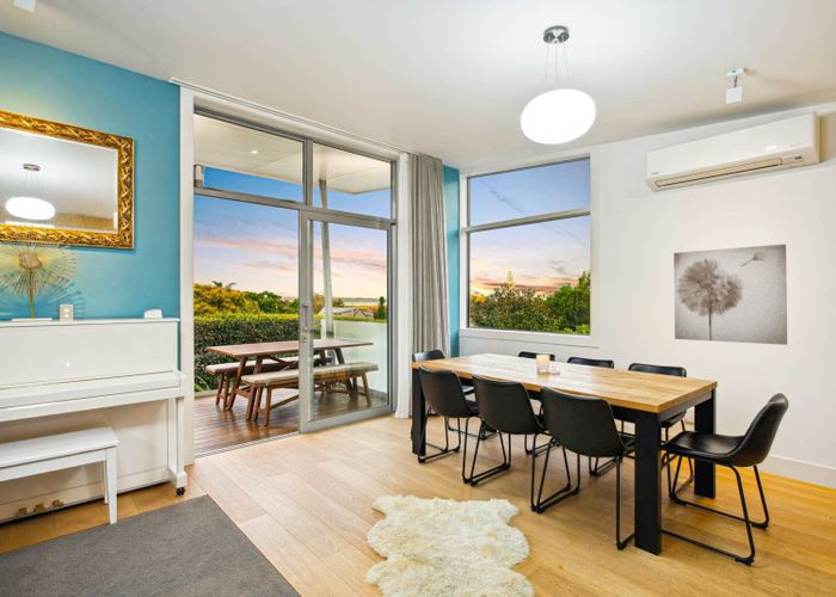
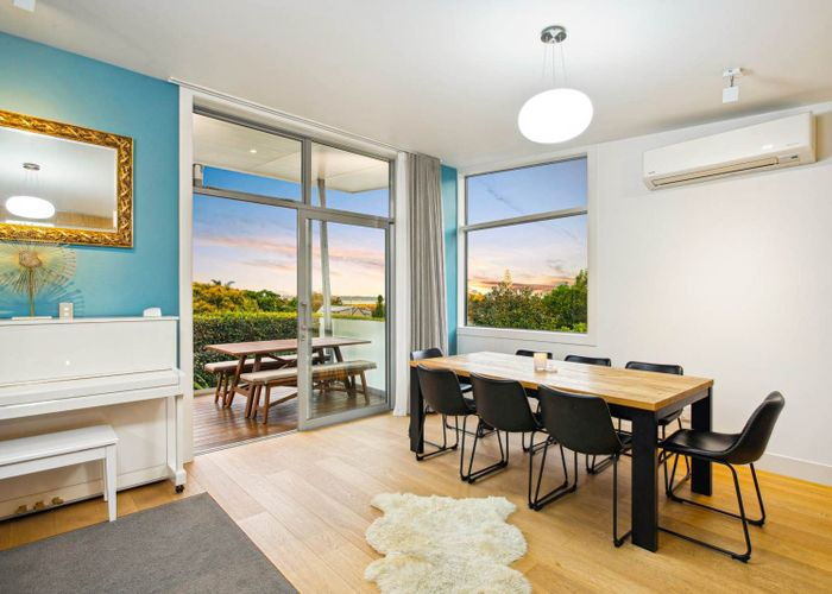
- wall art (726, 295)
